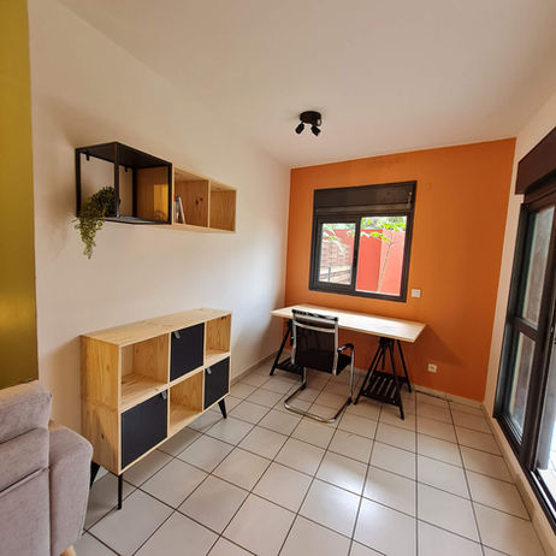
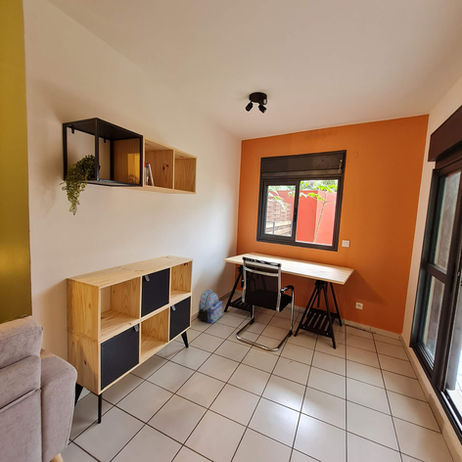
+ backpack (210, 304)
